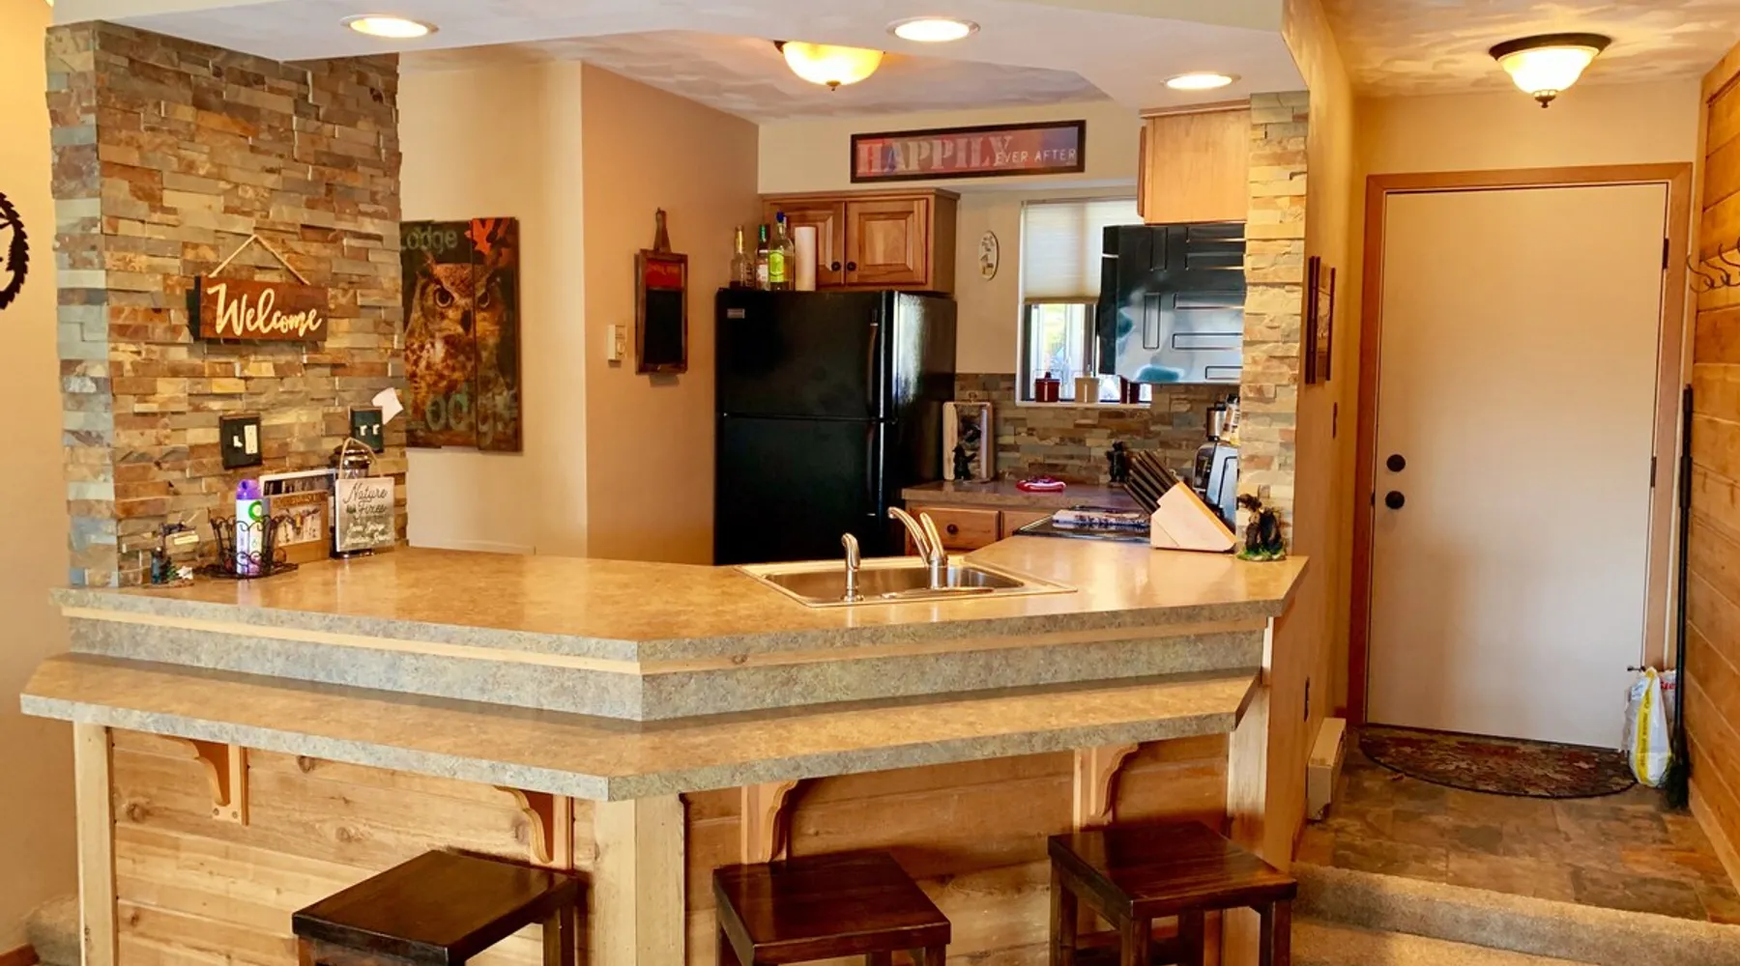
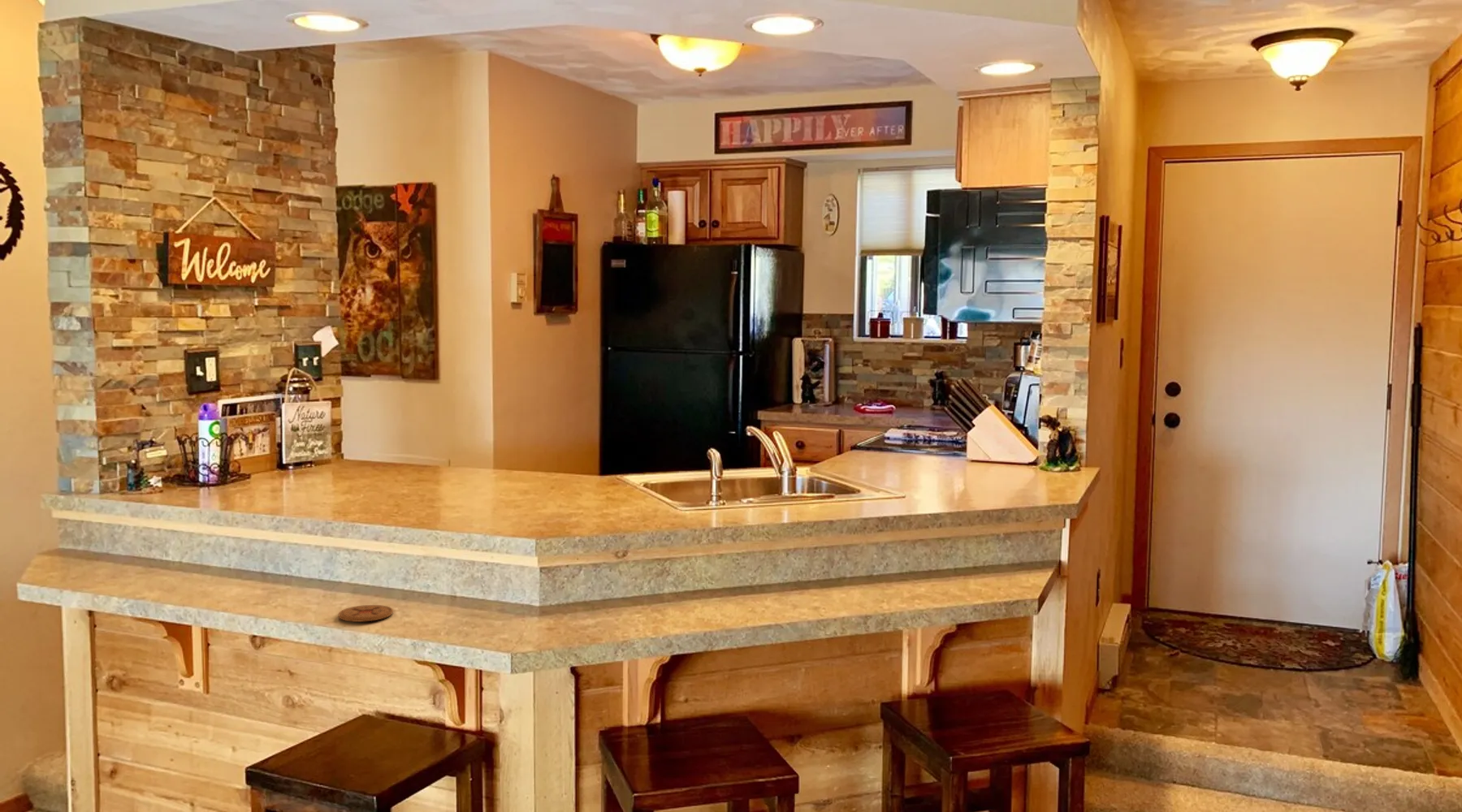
+ coaster (366, 613)
